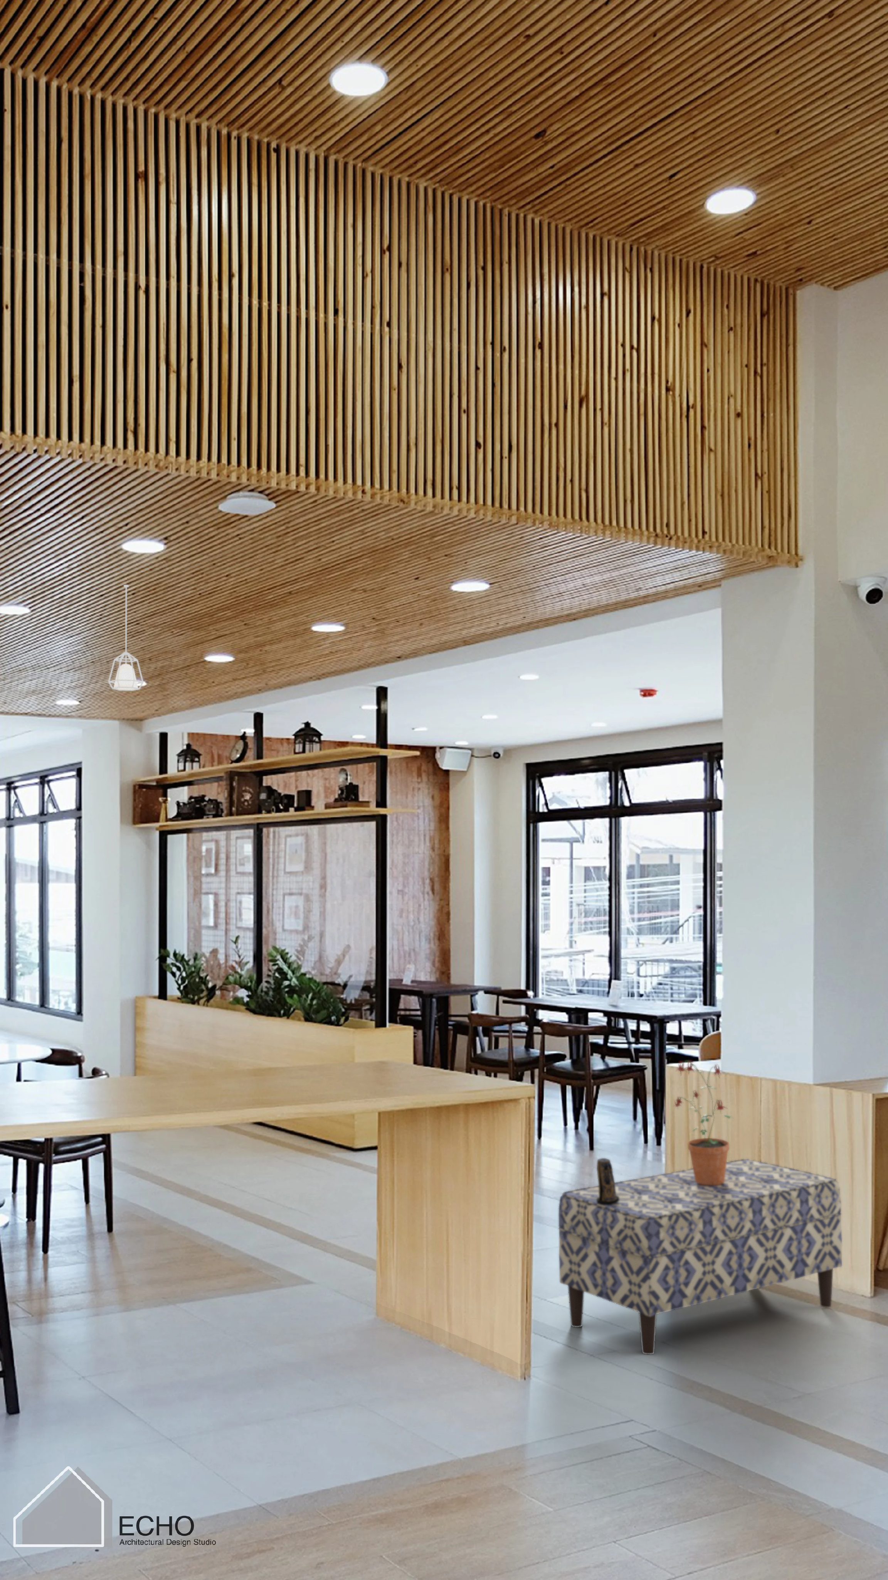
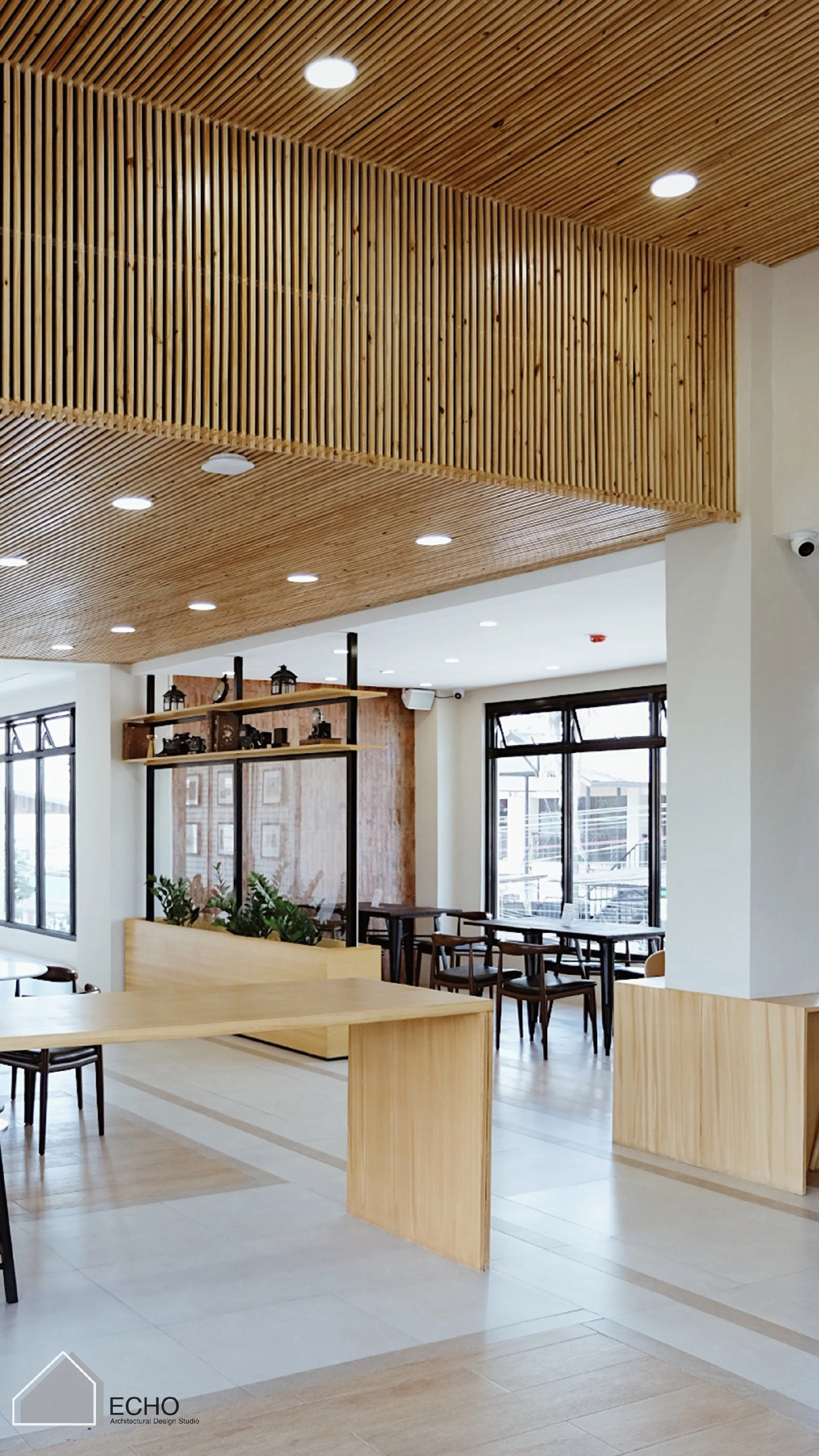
- potted plant (707, 1121)
- pendant lamp (126, 637)
- bench (703, 1250)
- candle (607, 1181)
